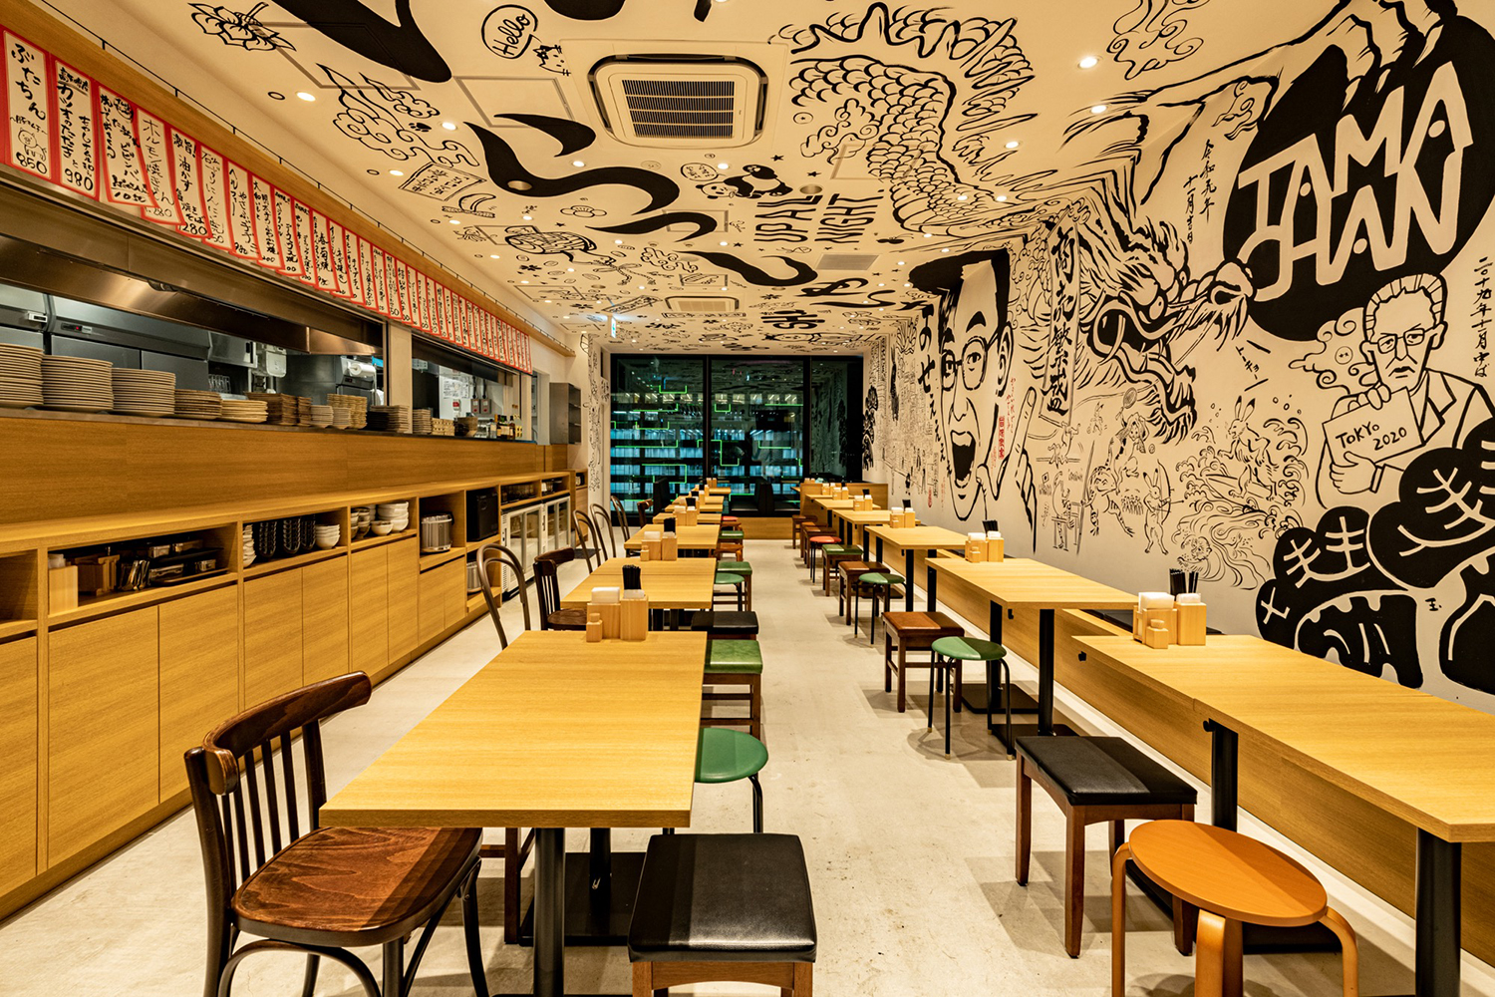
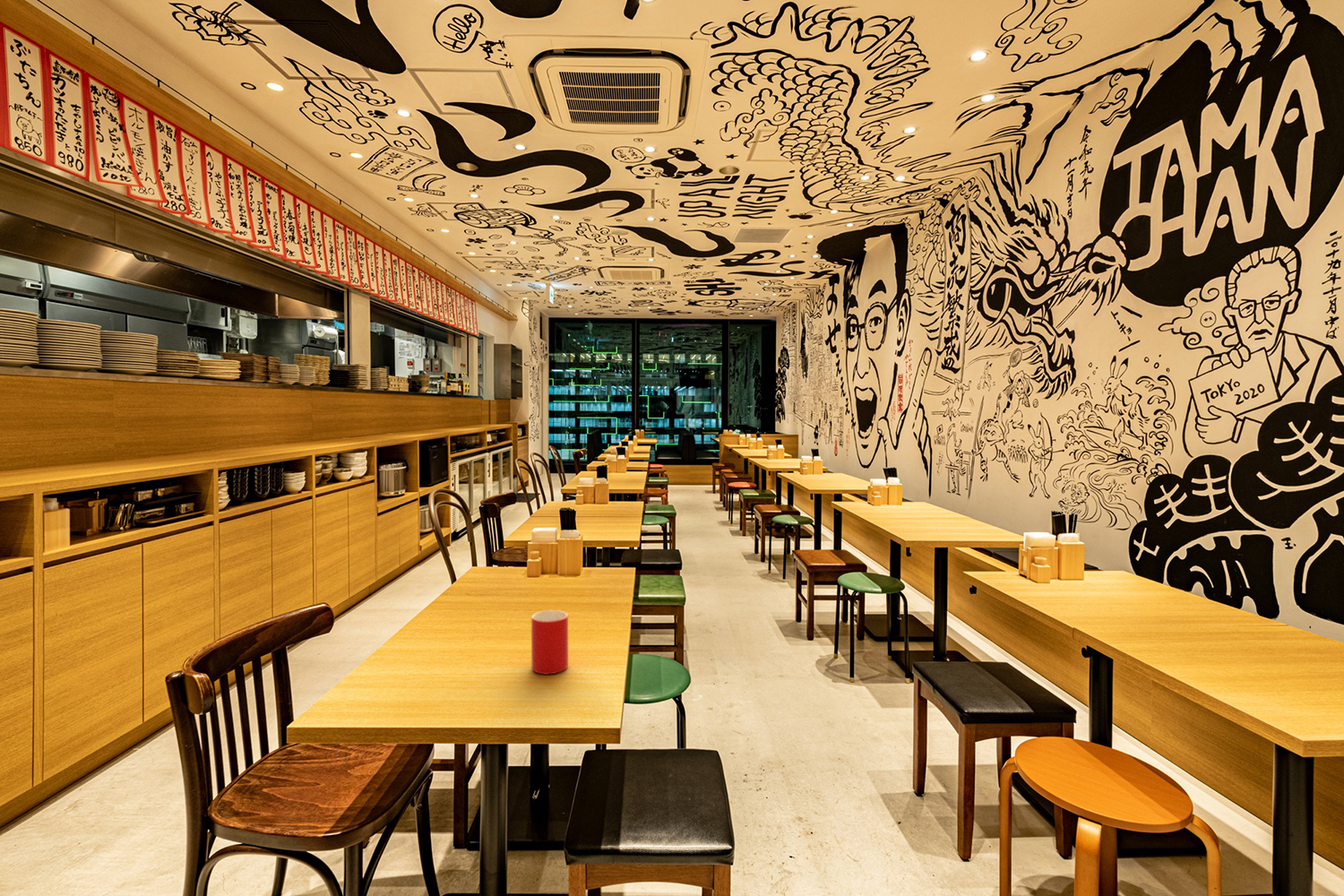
+ cup (551, 638)
